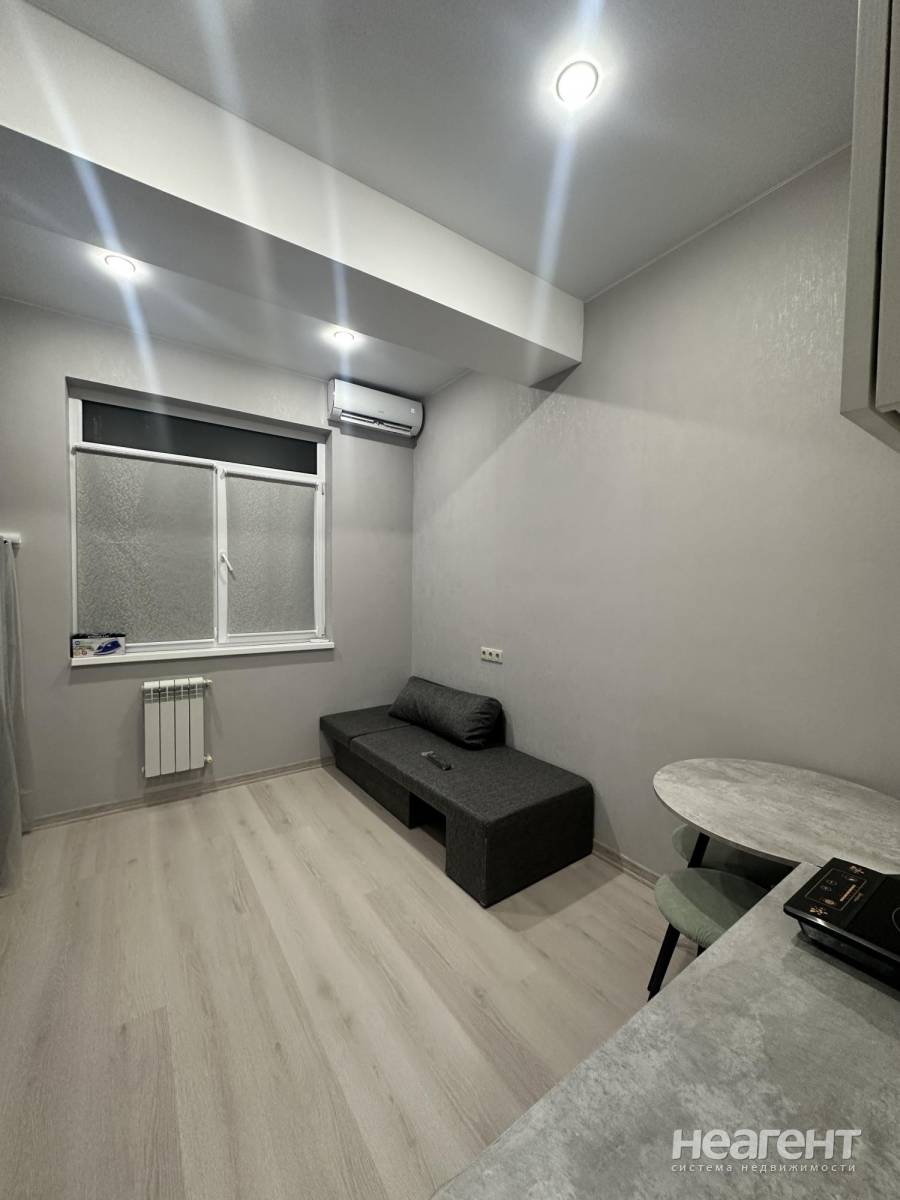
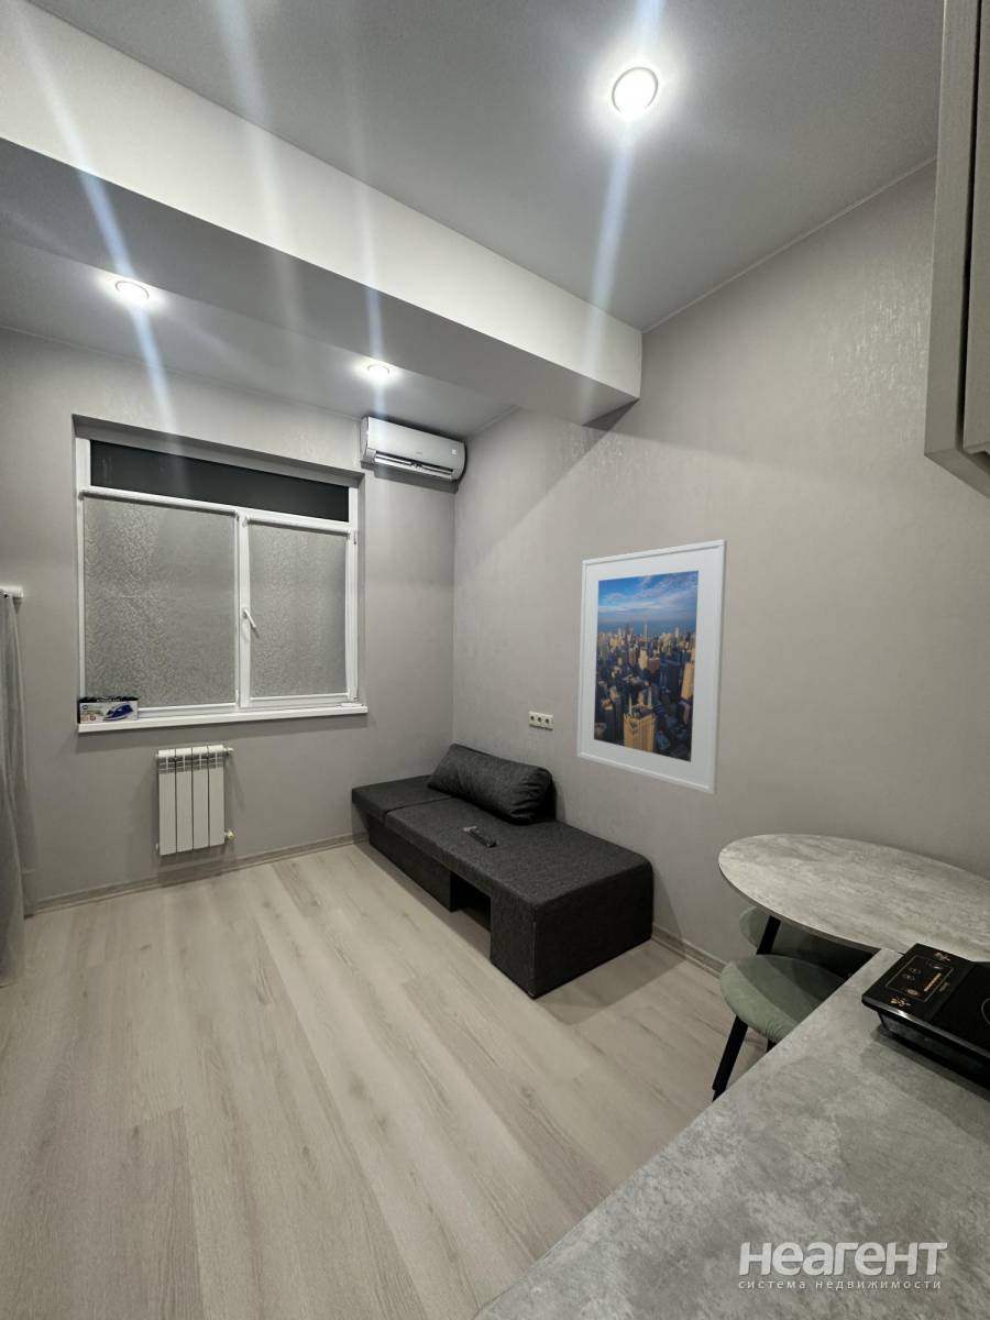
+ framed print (641, 663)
